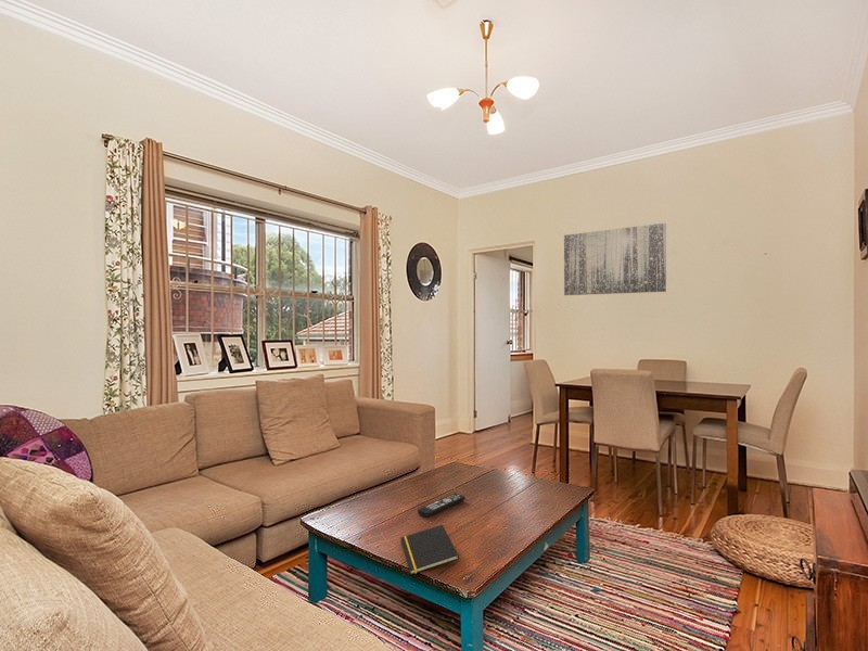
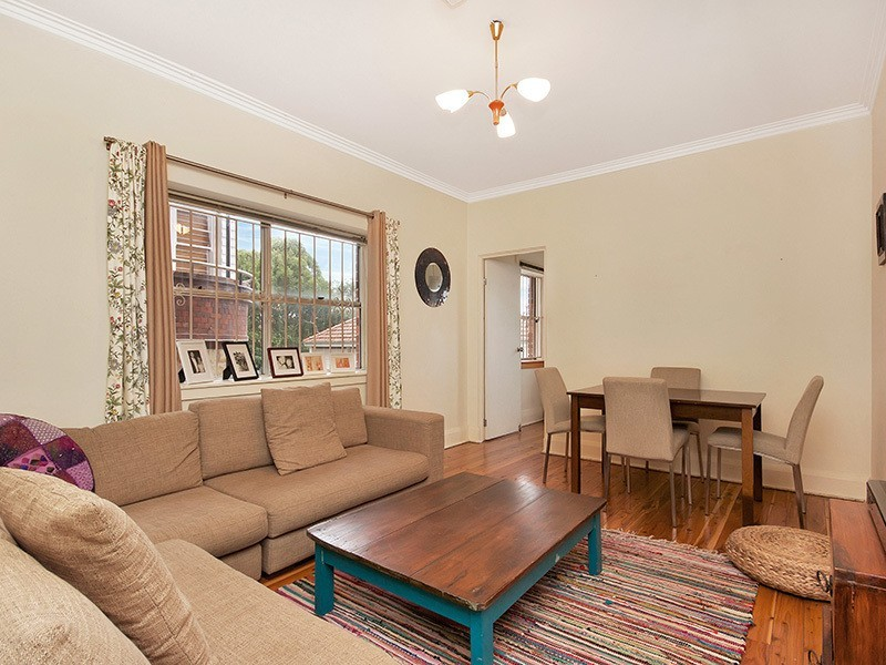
- remote control (442, 505)
- notepad (427, 547)
- wall art (612, 261)
